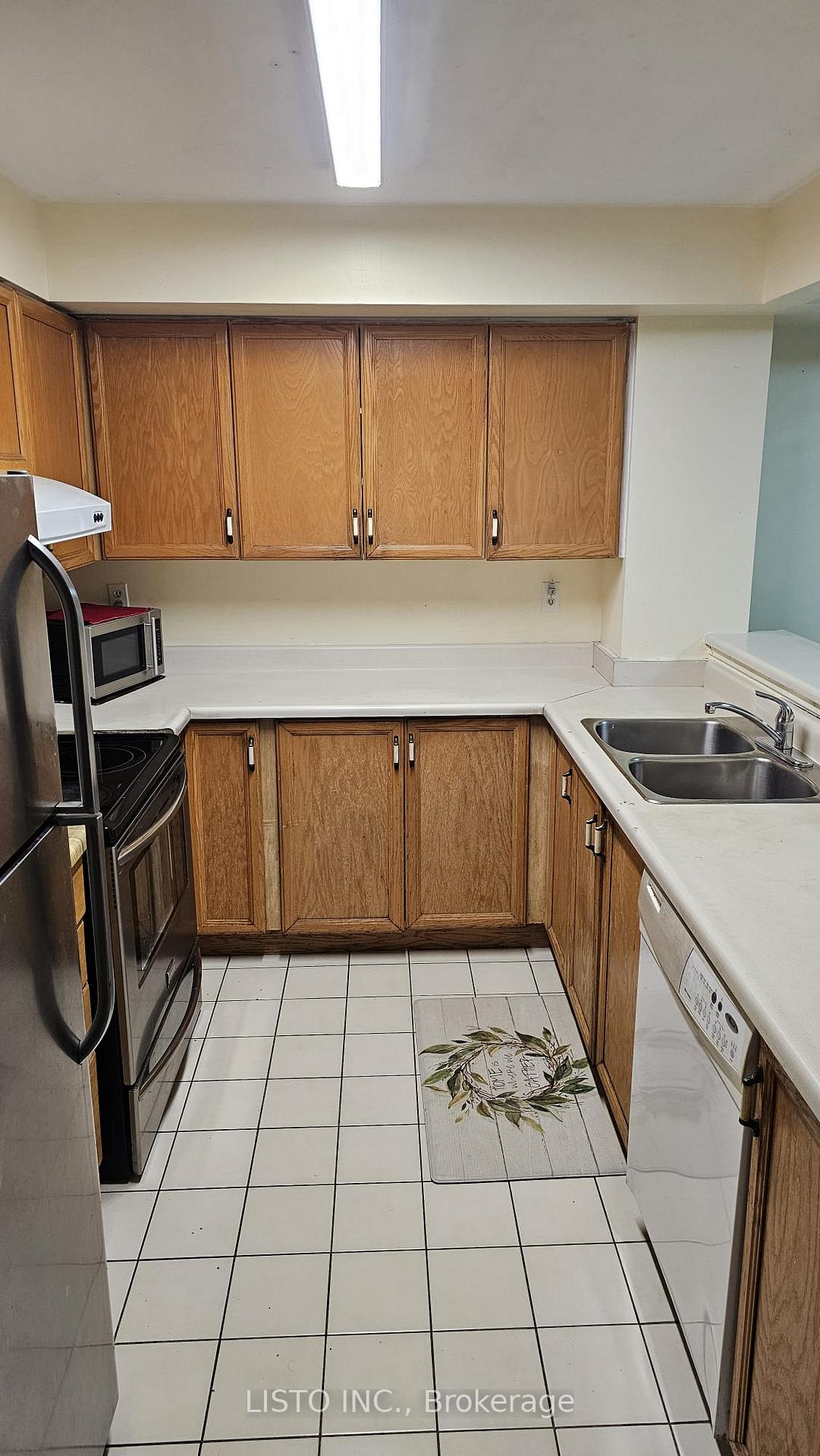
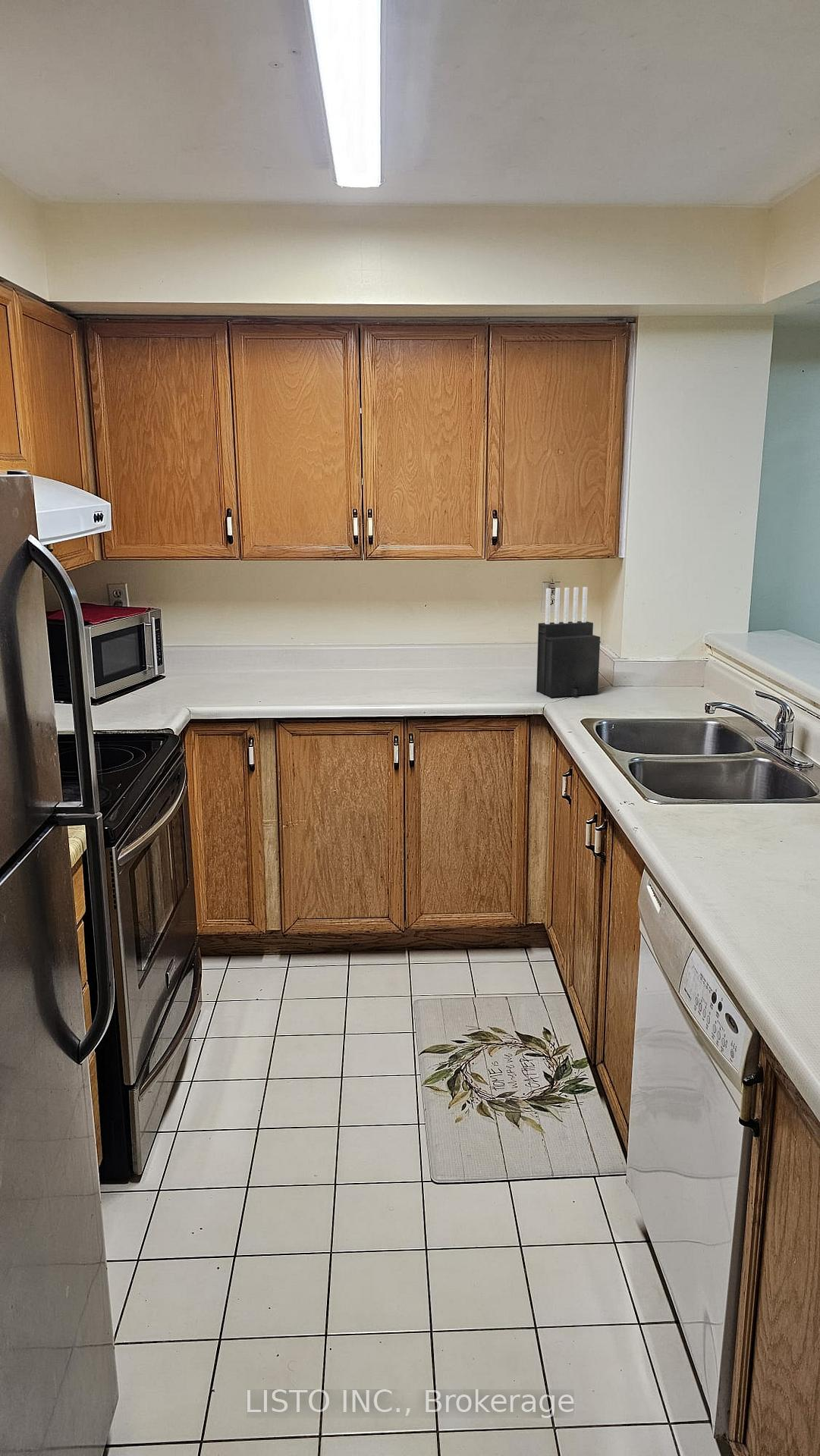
+ knife block (570, 642)
